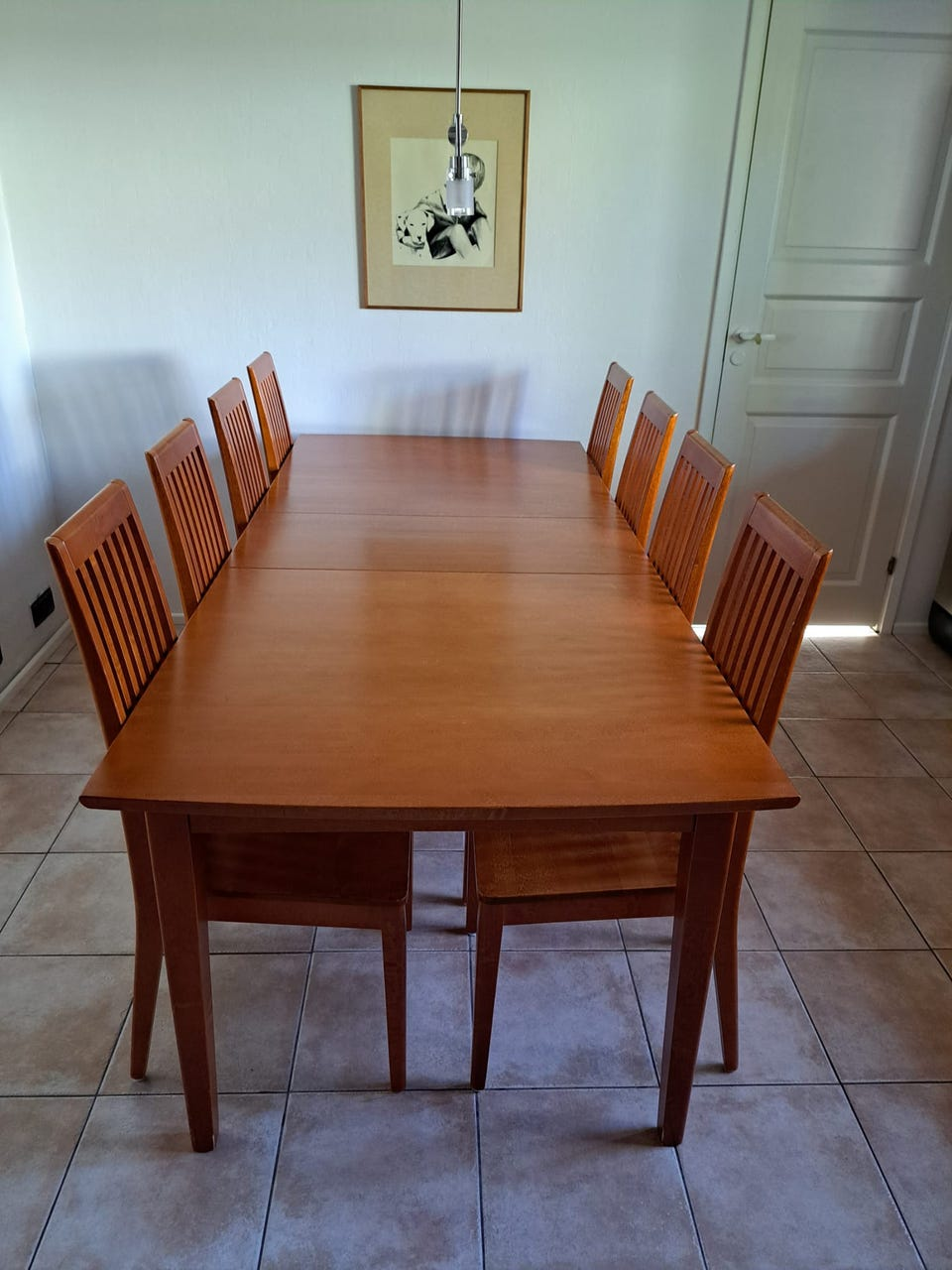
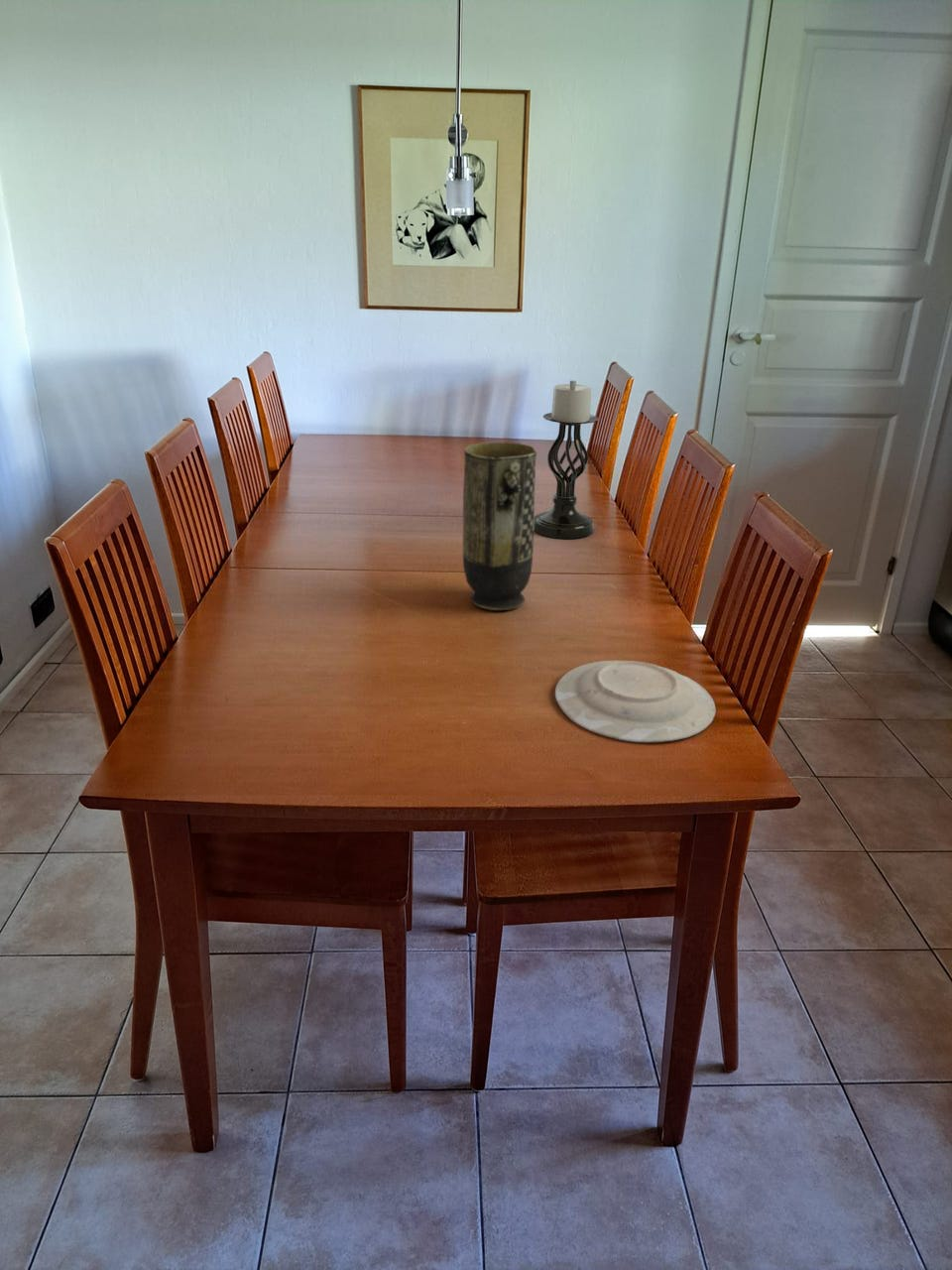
+ plate (635, 690)
+ candle holder (567, 456)
+ vase (499, 528)
